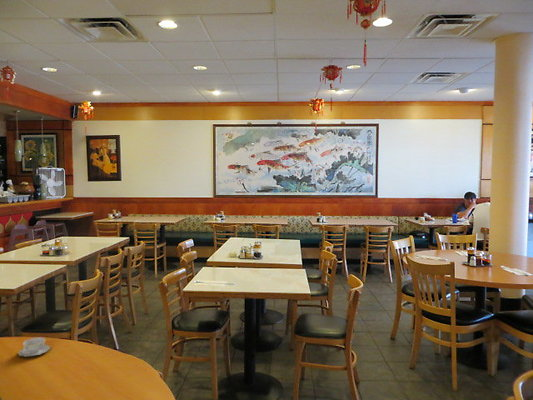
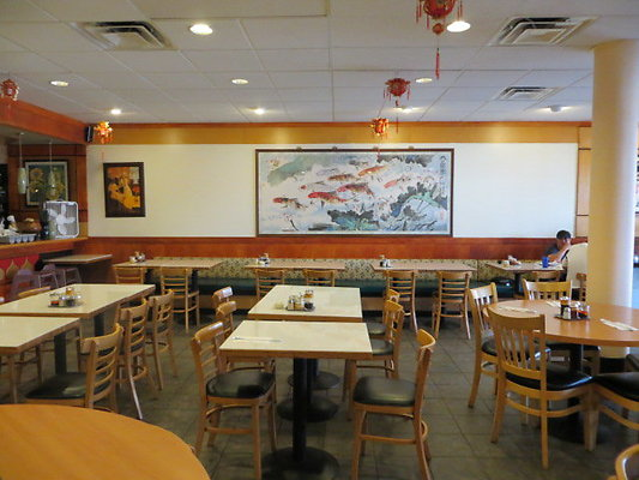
- chinaware (34, 346)
